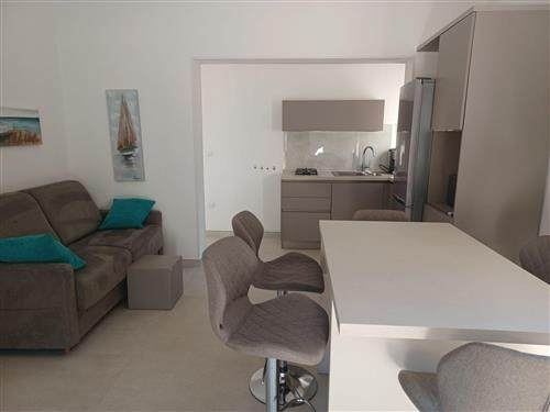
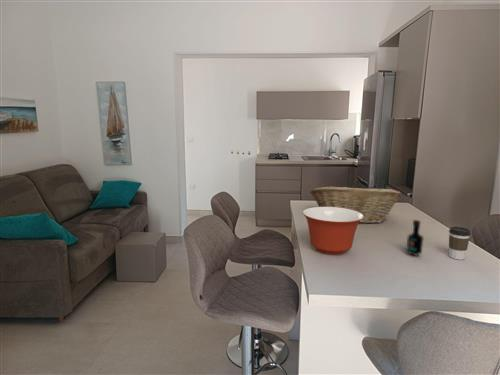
+ fruit basket (353, 200)
+ coffee cup (458, 243)
+ mixing bowl (331, 231)
+ bottle (415, 237)
